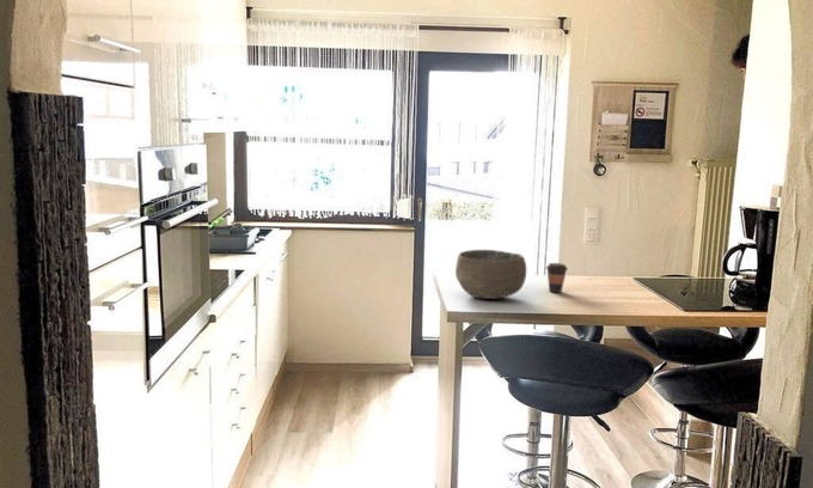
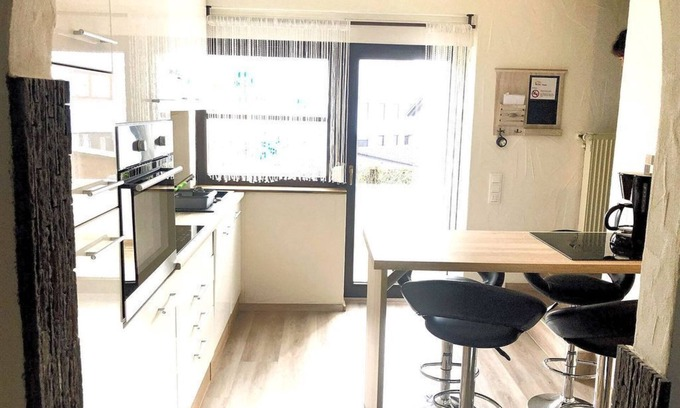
- bowl (490, 275)
- coffee cup (556, 277)
